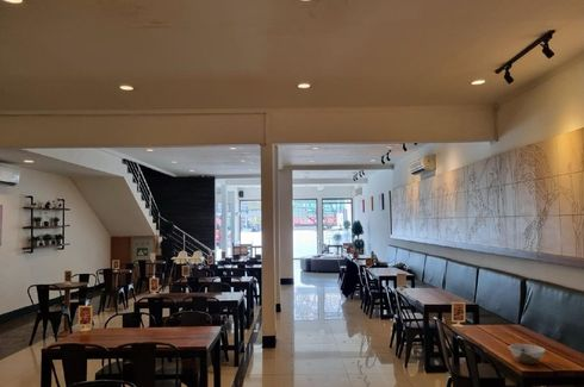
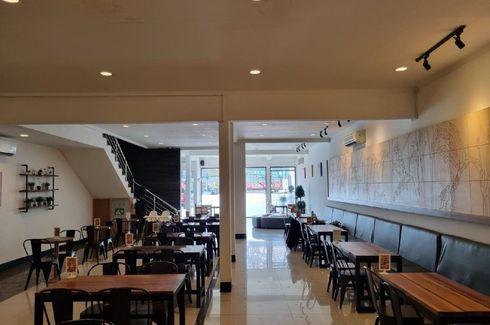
- bowl (527, 355)
